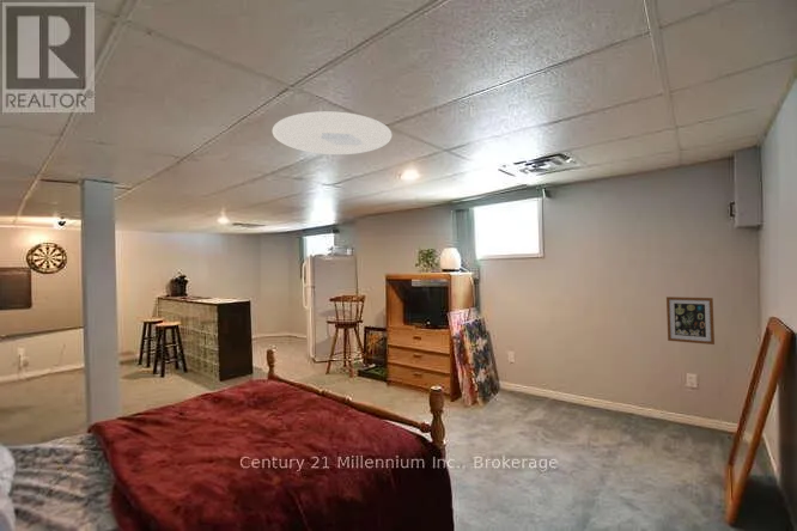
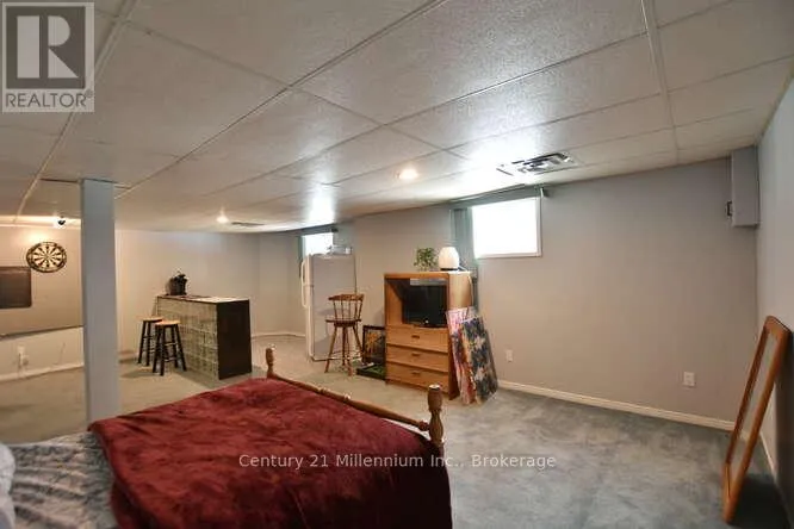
- ceiling light (333, 130)
- wall art (689, 319)
